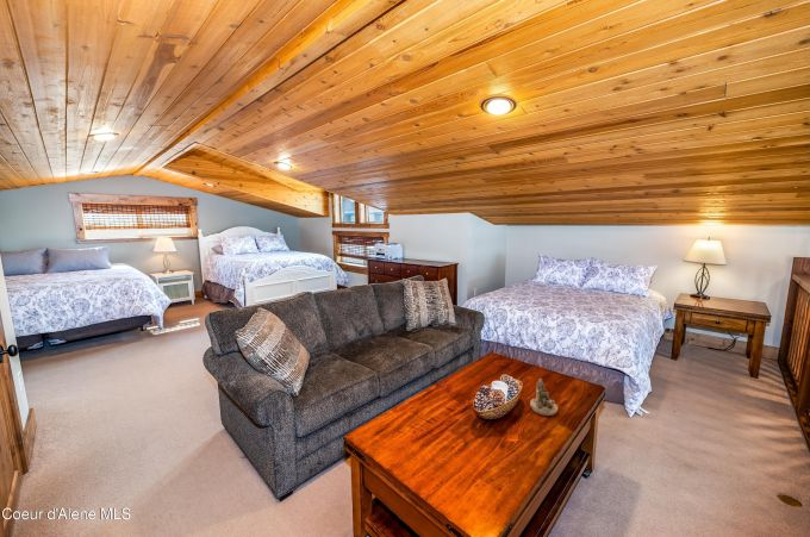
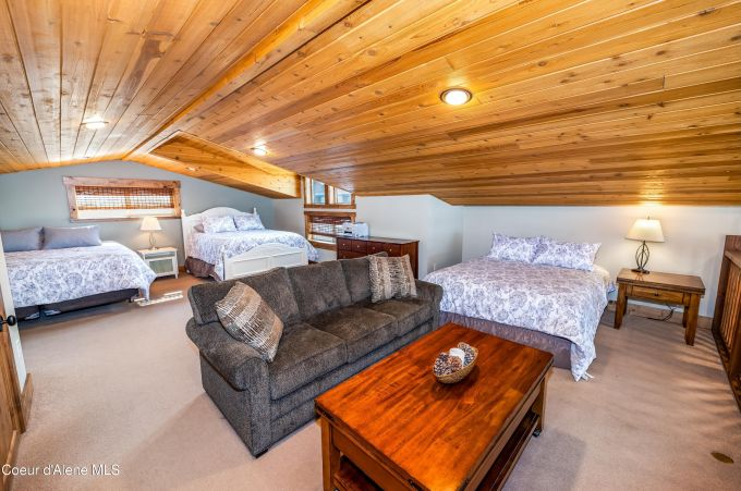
- succulent planter (544, 394)
